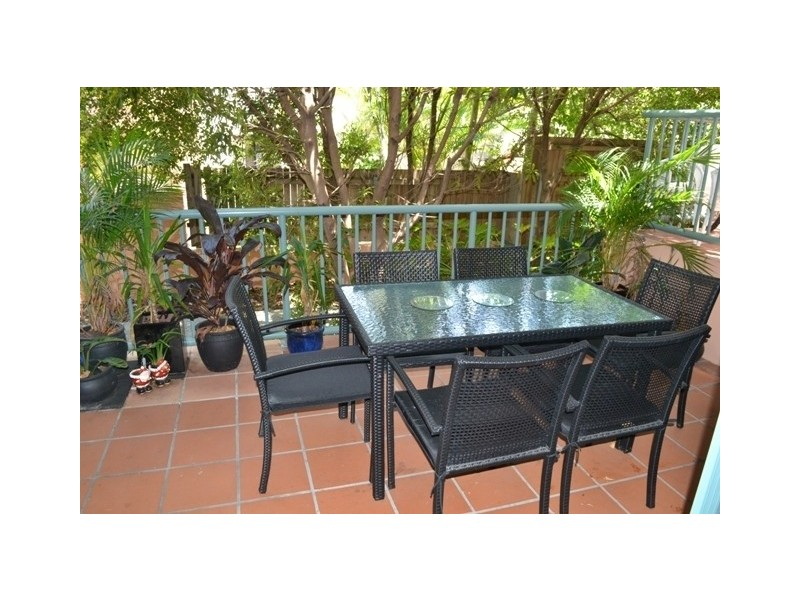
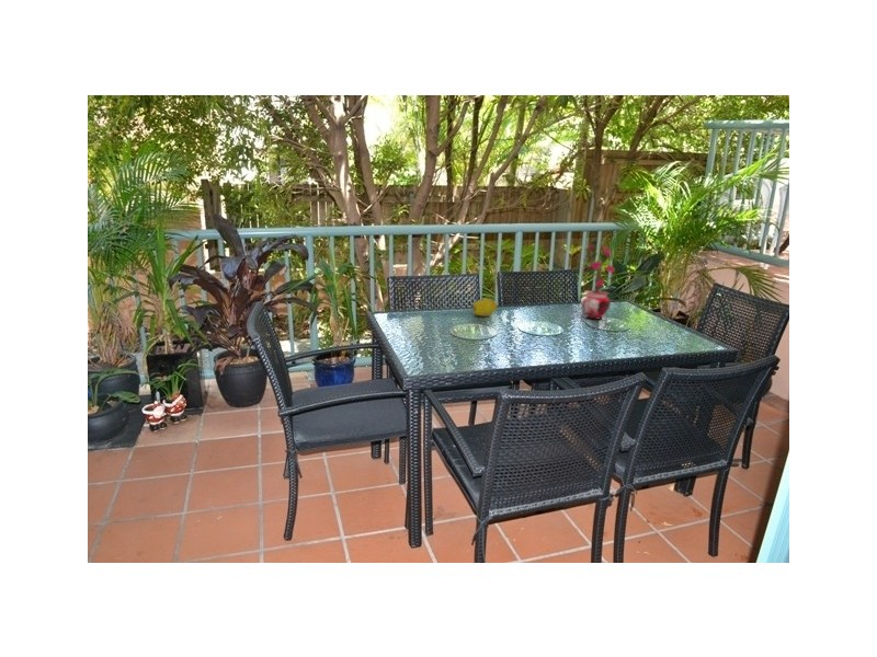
+ potted plant (599, 280)
+ fruit (486, 307)
